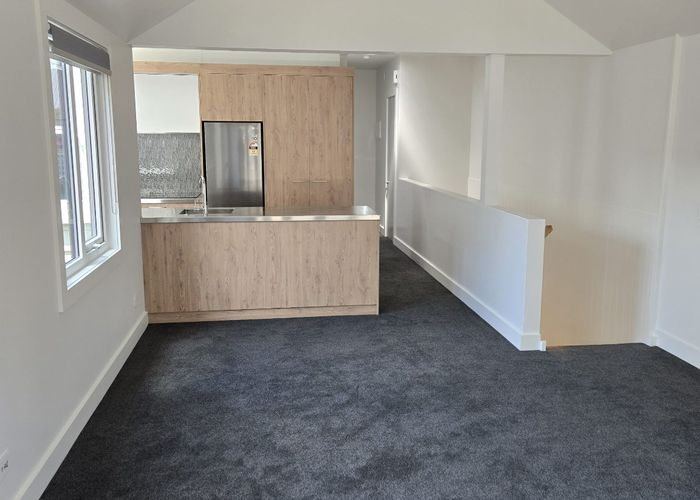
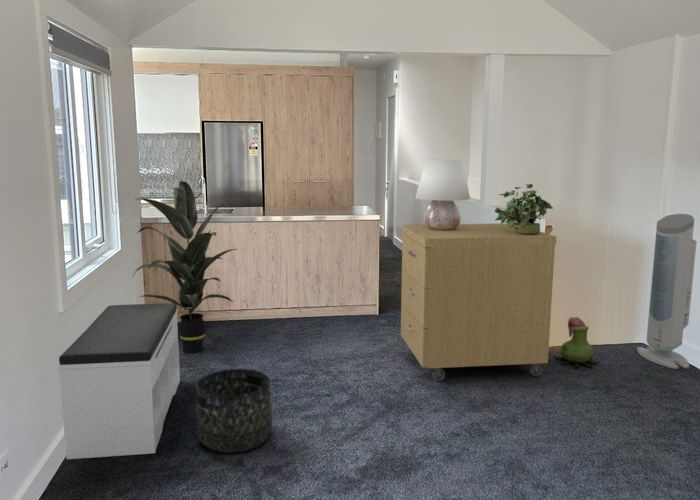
+ decorative plant (576, 340)
+ potted plant (522, 208)
+ table lamp (442, 194)
+ indoor plant (184, 267)
+ air purifier (669, 287)
+ basket (234, 410)
+ bench (129, 370)
+ storage cabinet (469, 298)
